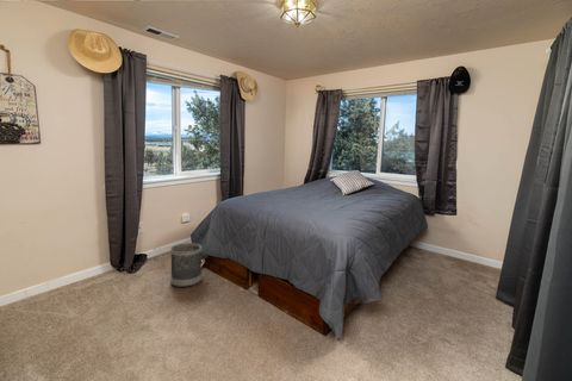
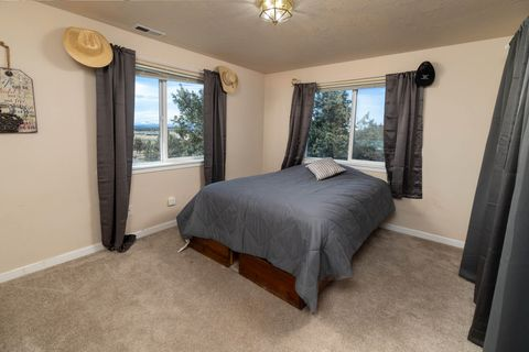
- wastebasket (186, 263)
